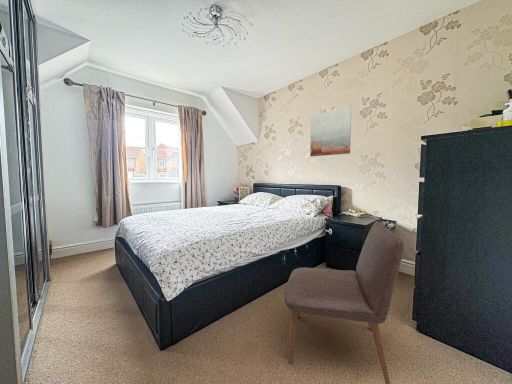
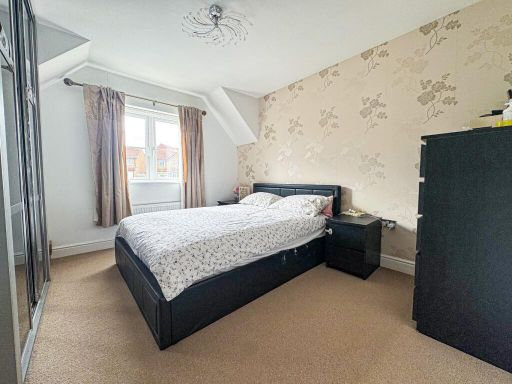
- chair (335, 285)
- wall art (329, 133)
